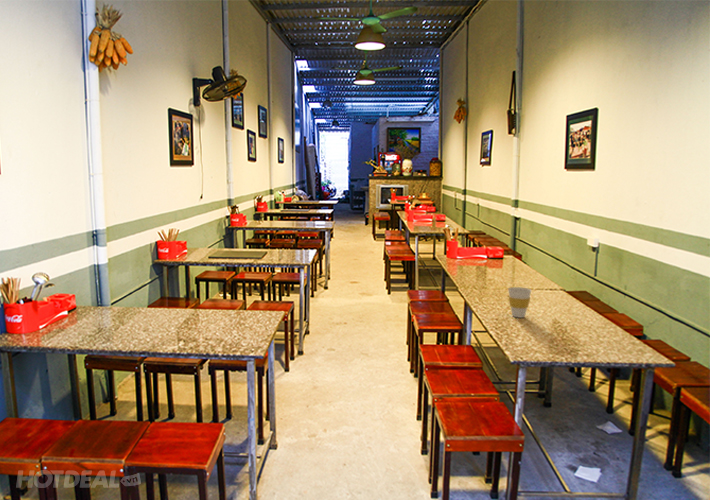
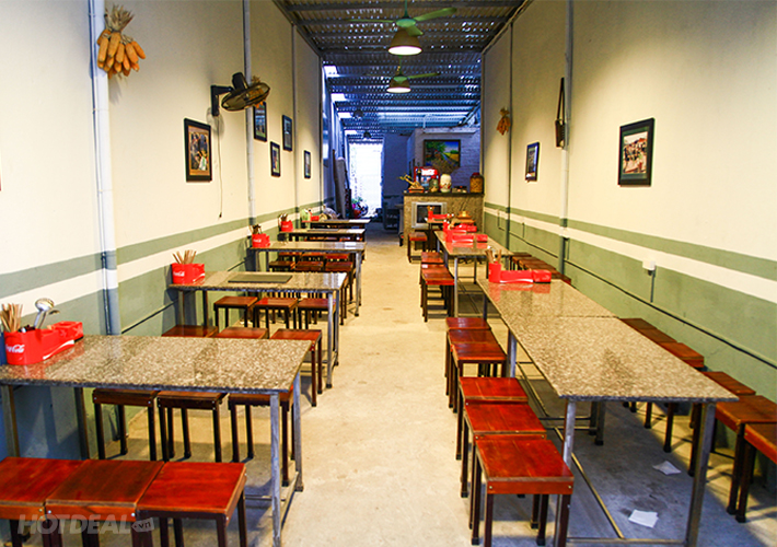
- cup (519, 302)
